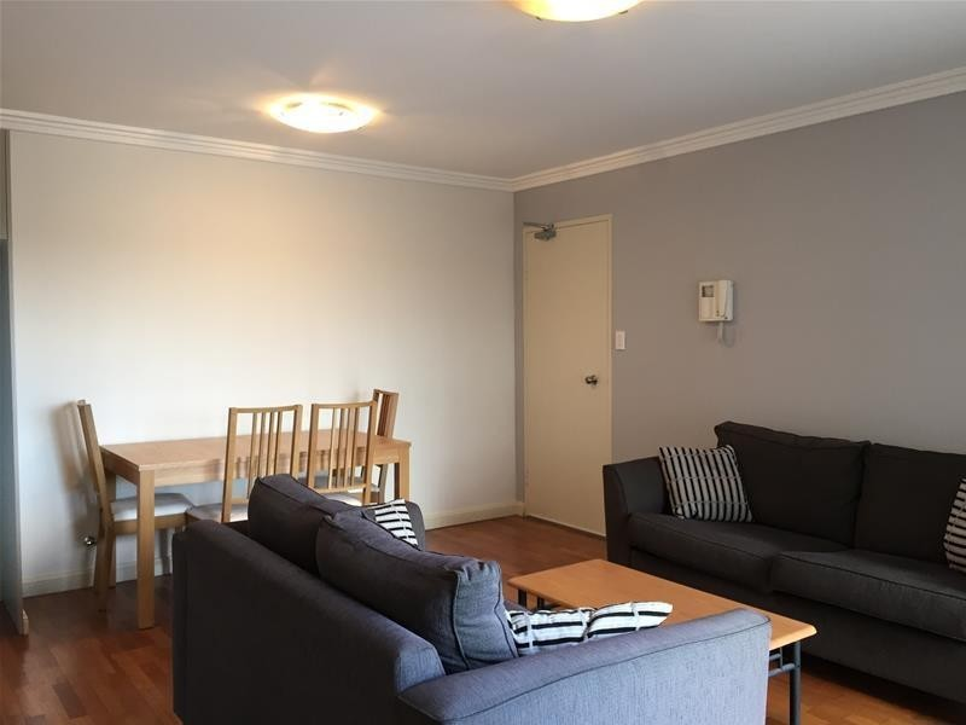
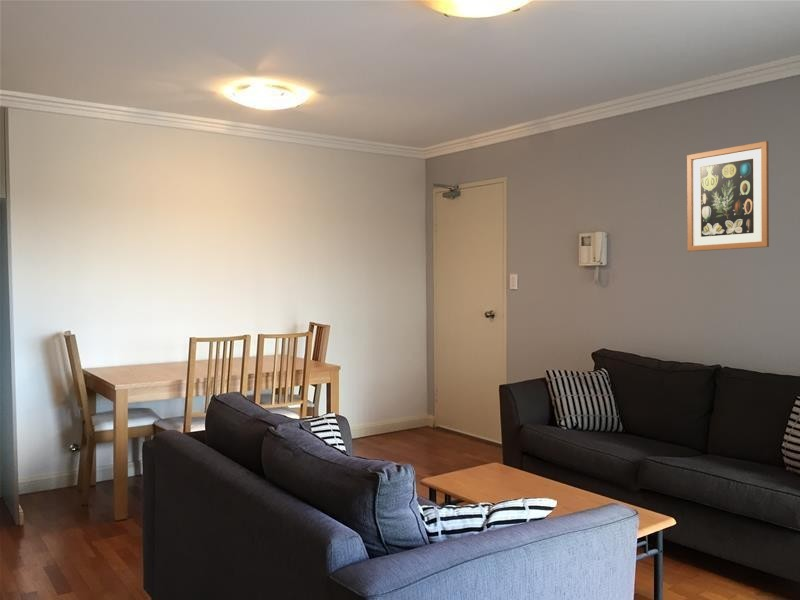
+ wall art (726, 198)
